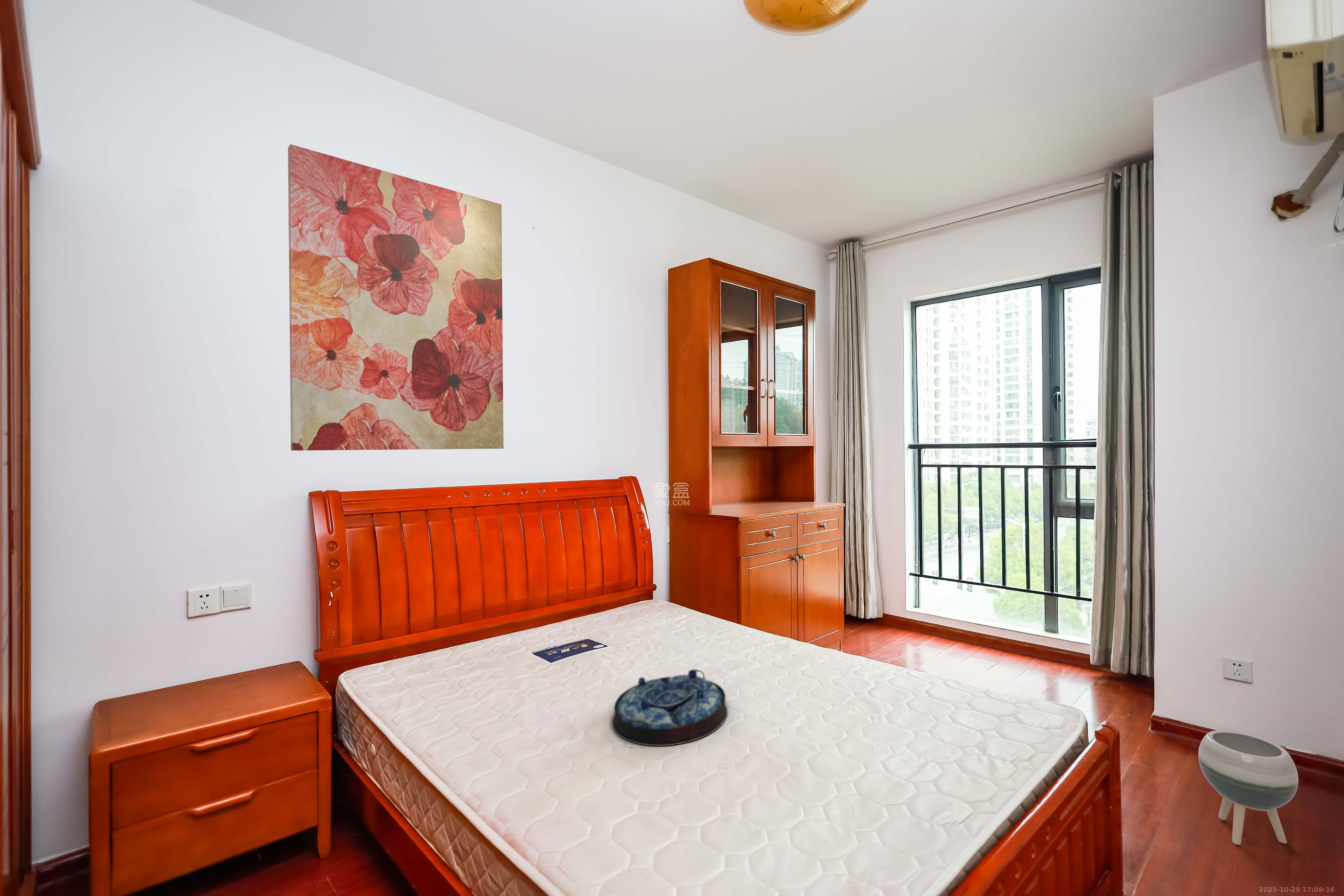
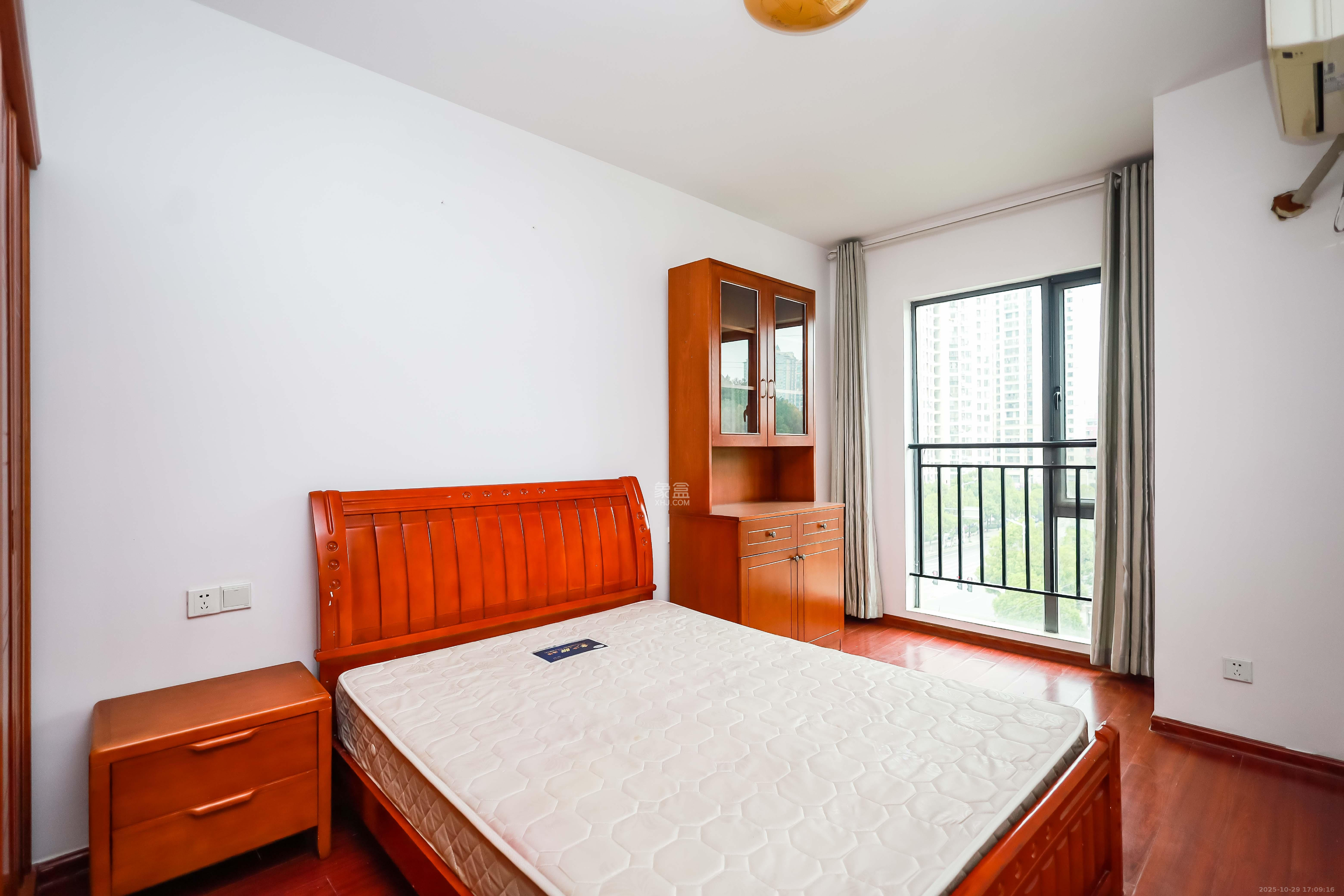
- planter (1246, 789)
- wall art (408, 314)
- serving tray (671, 699)
